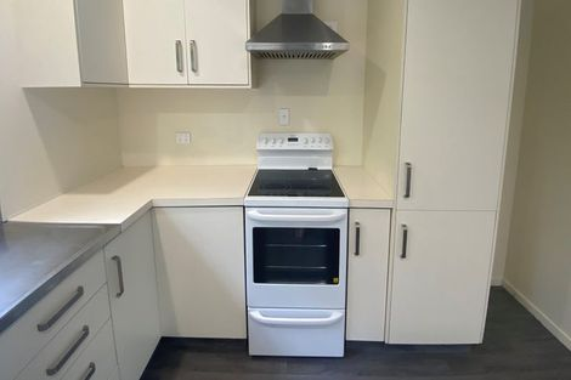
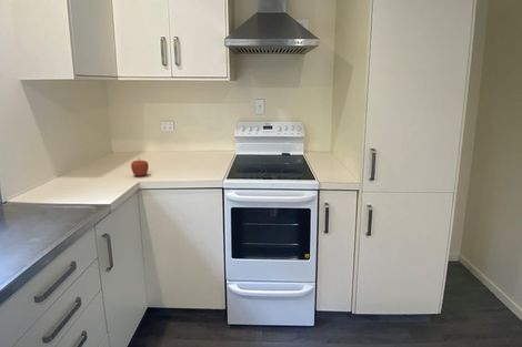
+ fruit (139, 166)
